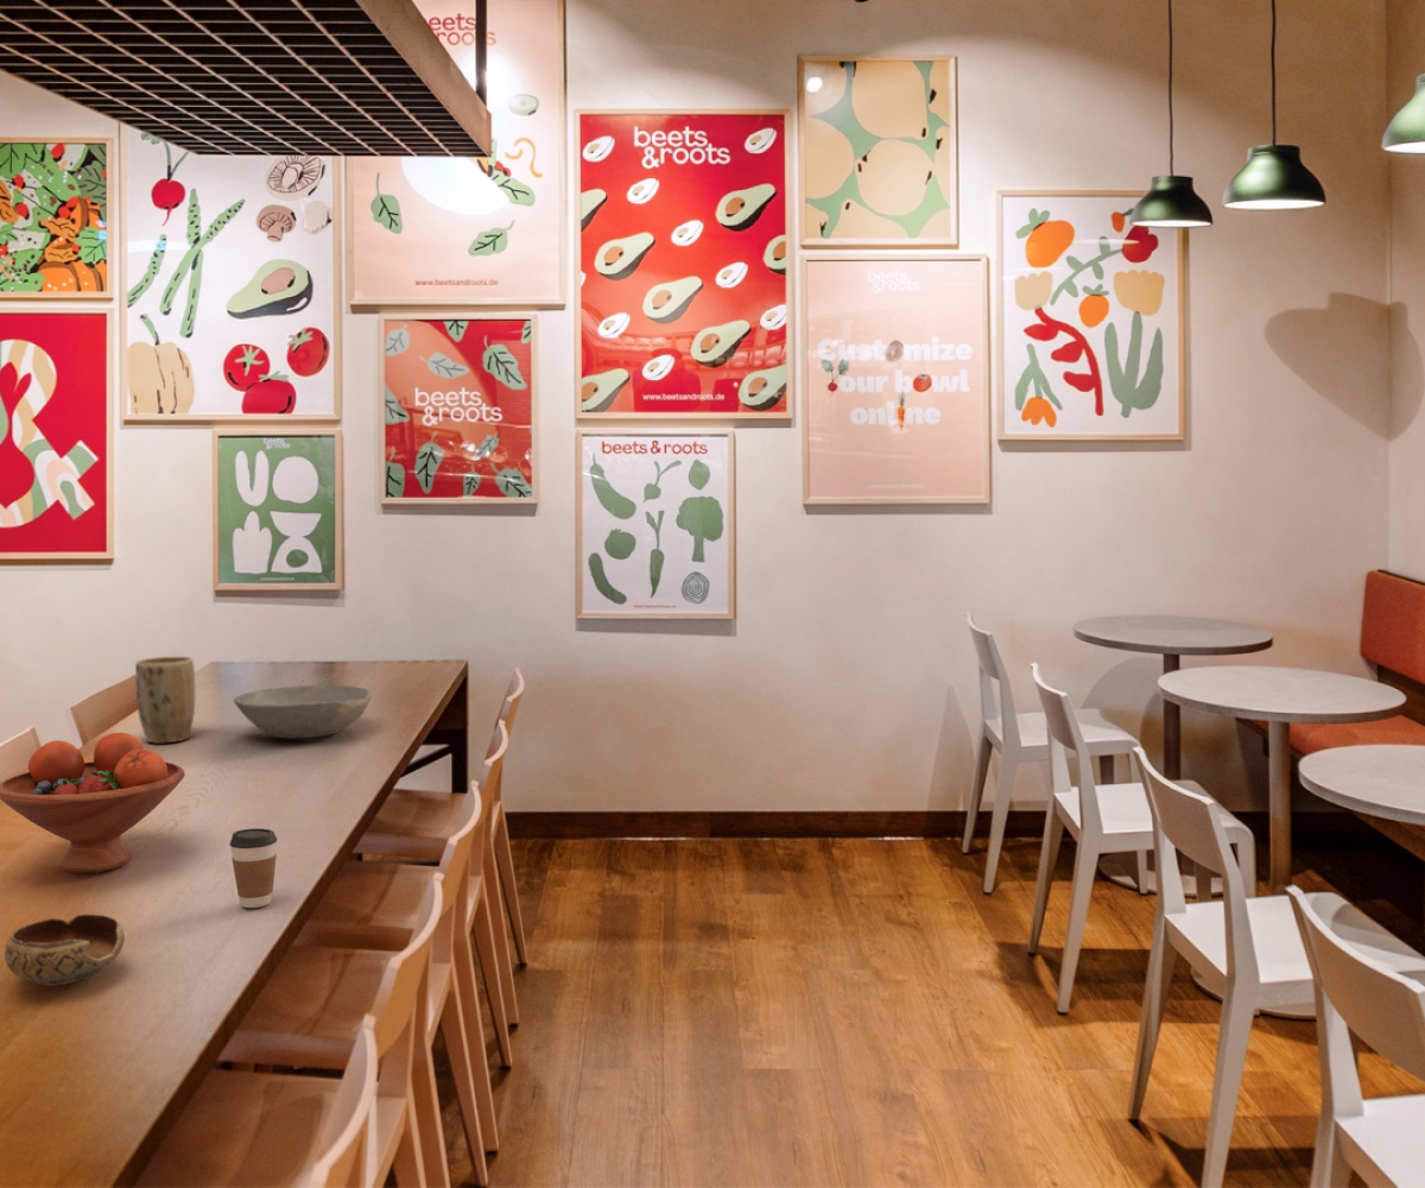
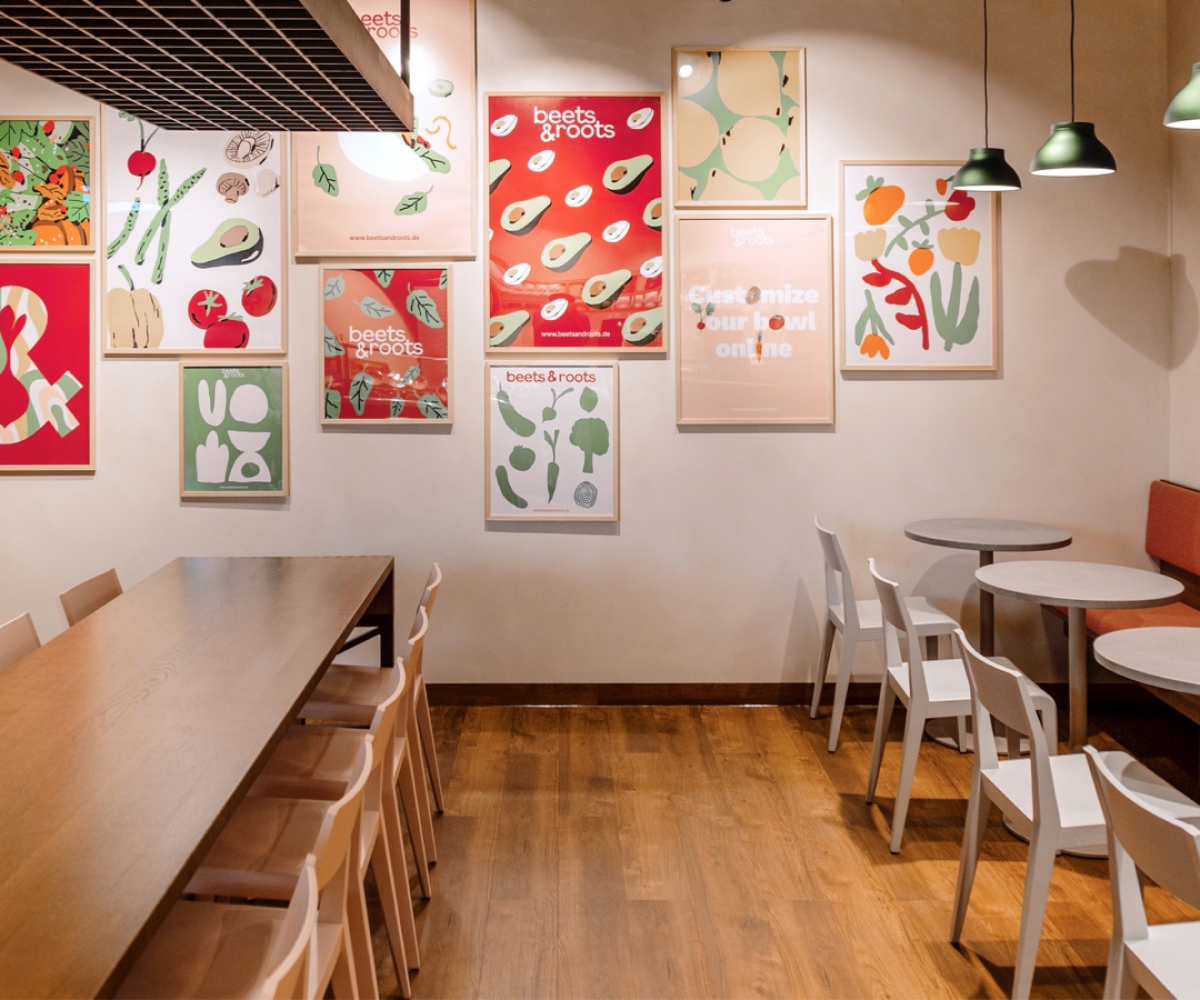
- bowl (303, 714)
- coffee cup (254, 867)
- fruit bowl (94, 804)
- bowl (65, 953)
- plant pot (166, 700)
